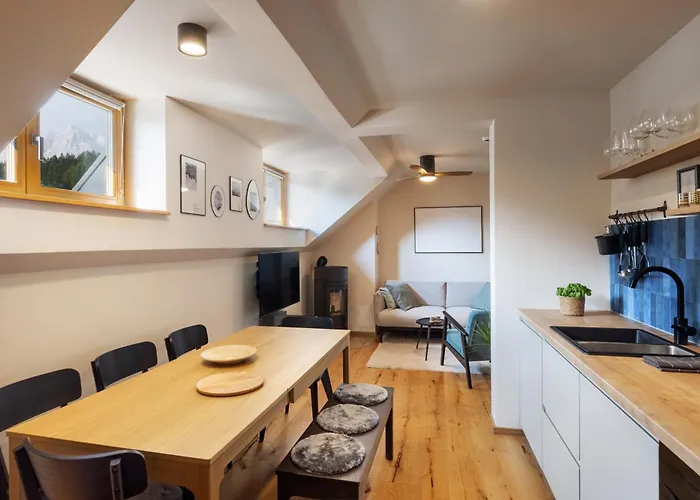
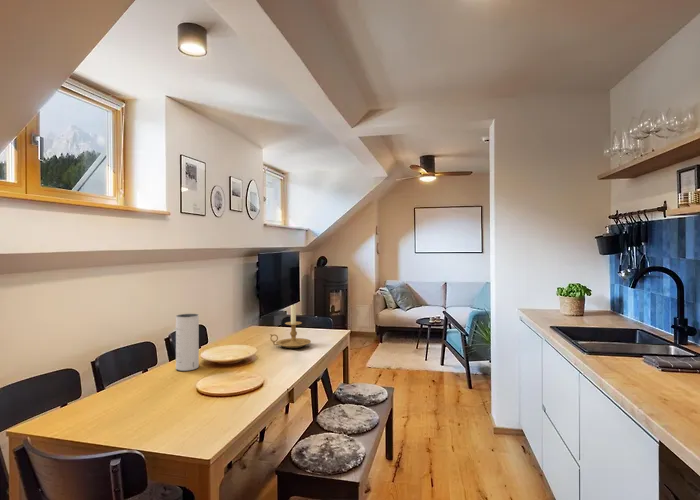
+ candle holder (293, 324)
+ speaker (187, 341)
